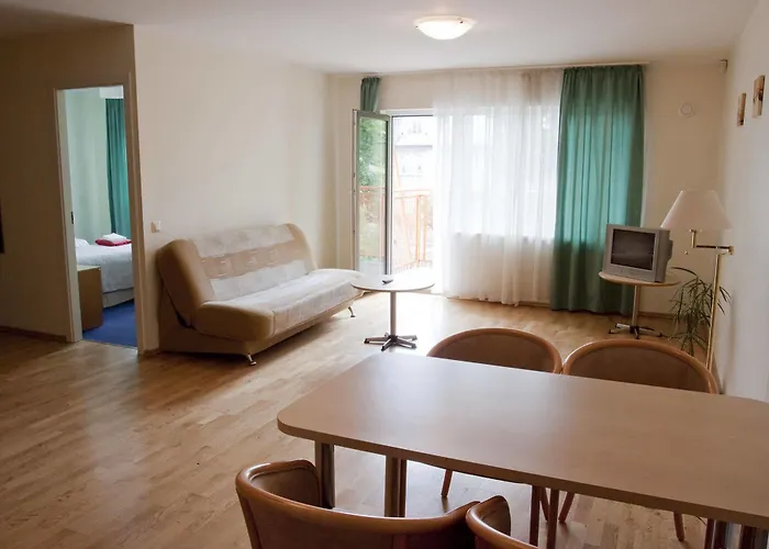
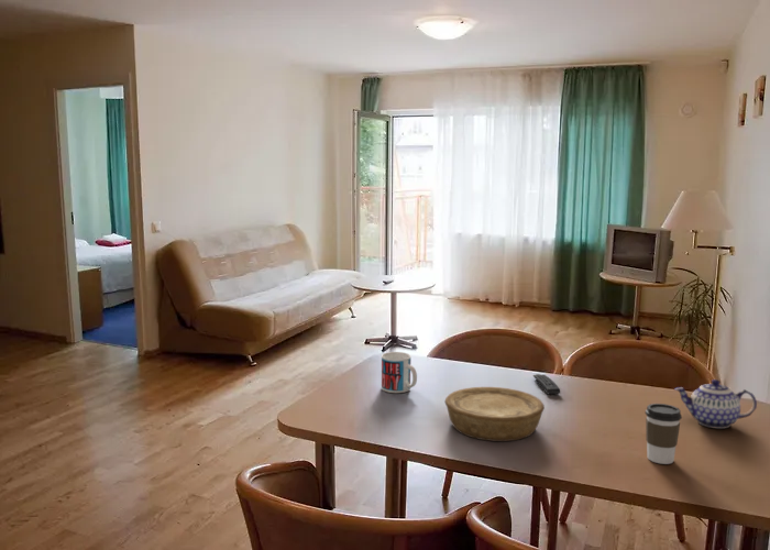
+ coffee cup (661, 433)
+ teapot (714, 402)
+ bowl (493, 413)
+ remote control (544, 382)
+ mug (400, 372)
